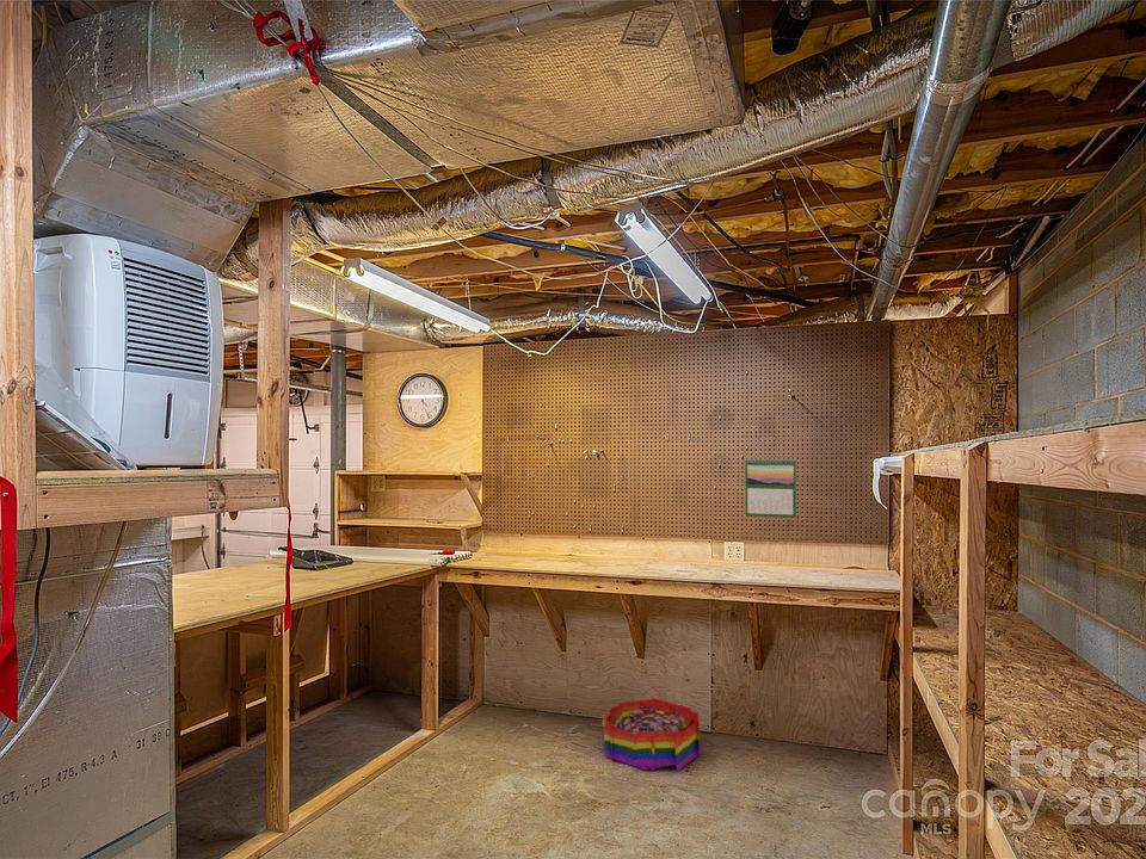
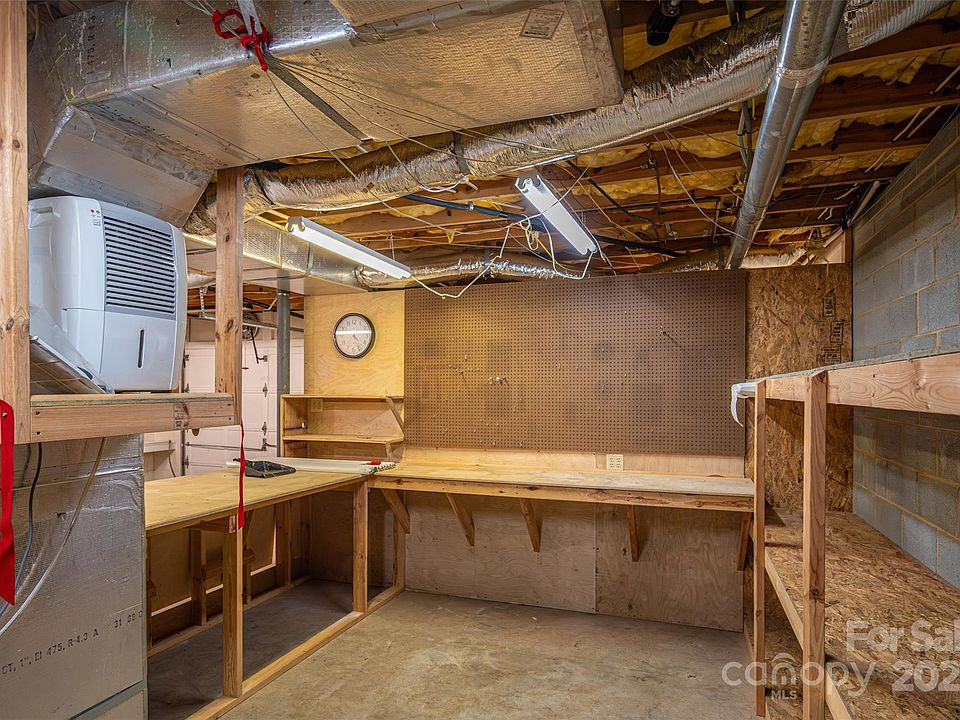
- calendar (770, 487)
- storage bin (649, 731)
